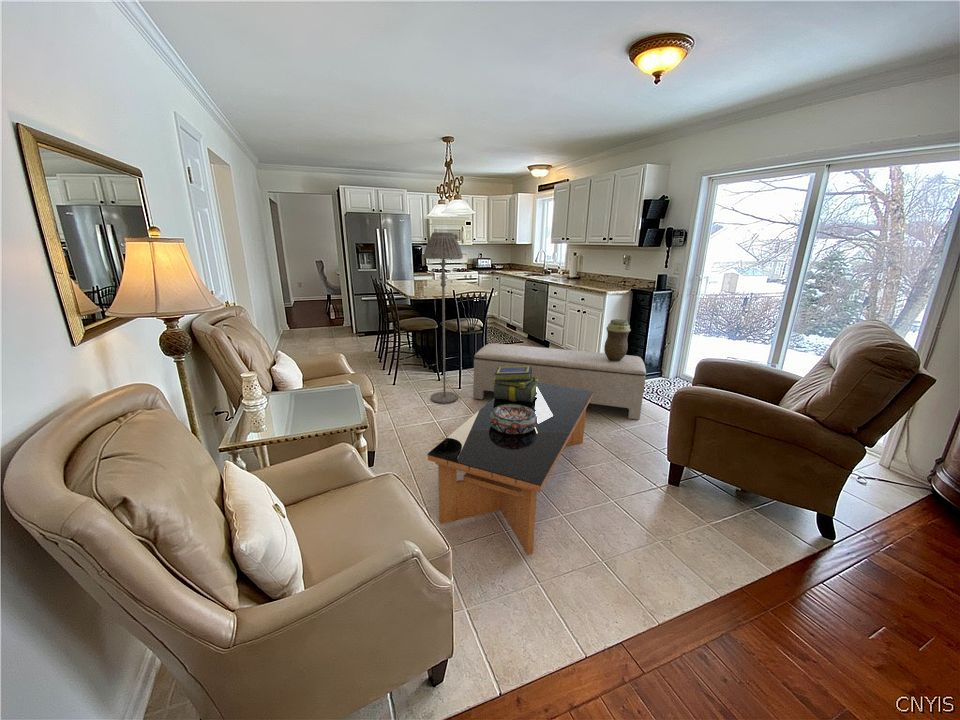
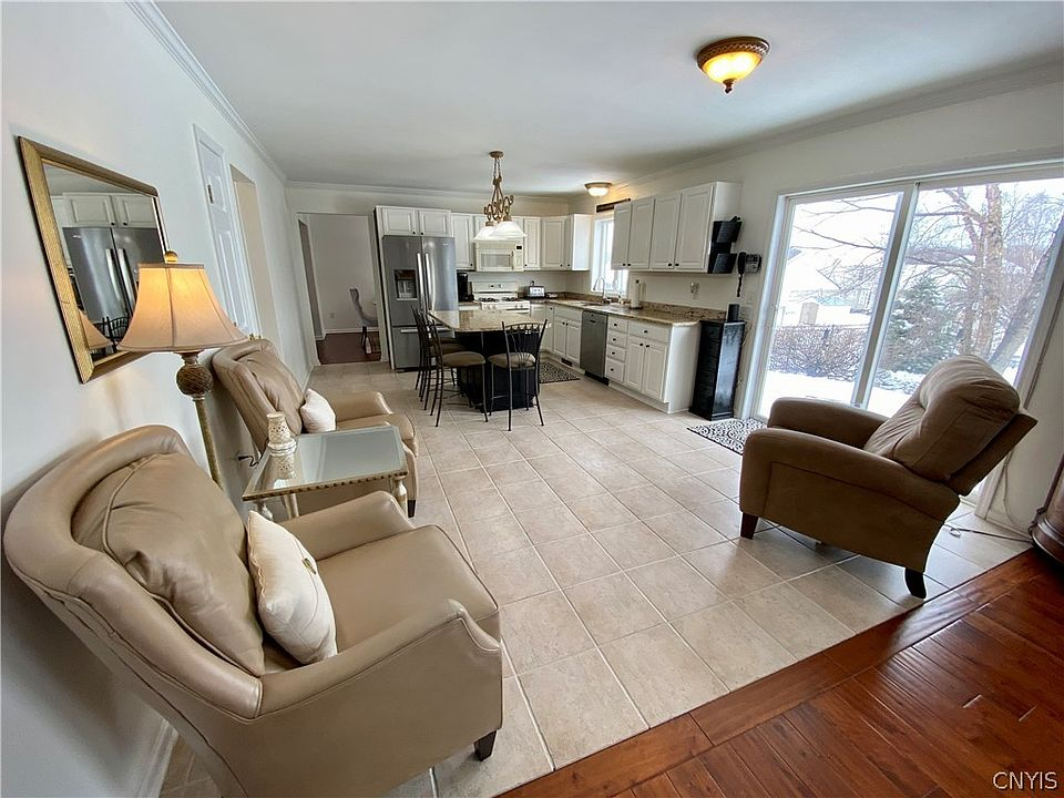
- coffee table (524, 447)
- decorative urn (617, 340)
- stack of books (514, 382)
- bench (556, 377)
- floor lamp (443, 320)
- decorative bowl (513, 418)
